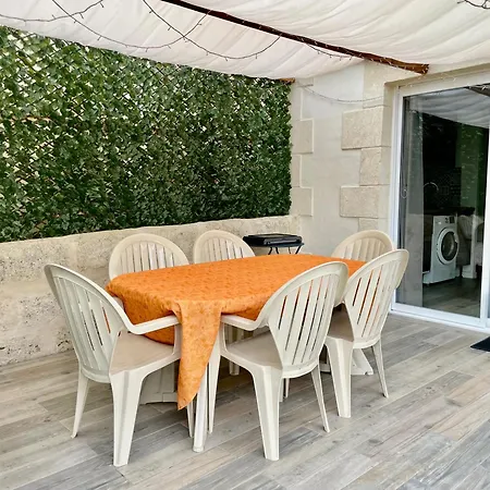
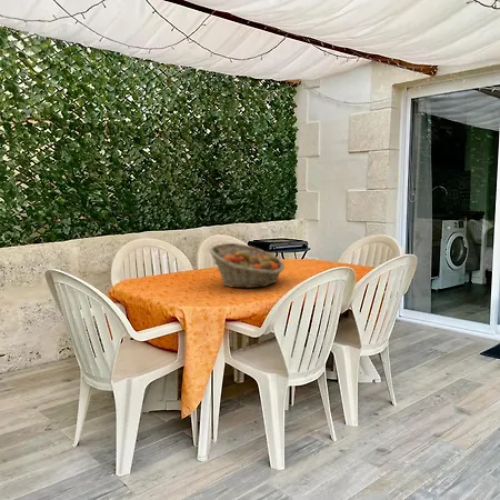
+ fruit basket (247, 263)
